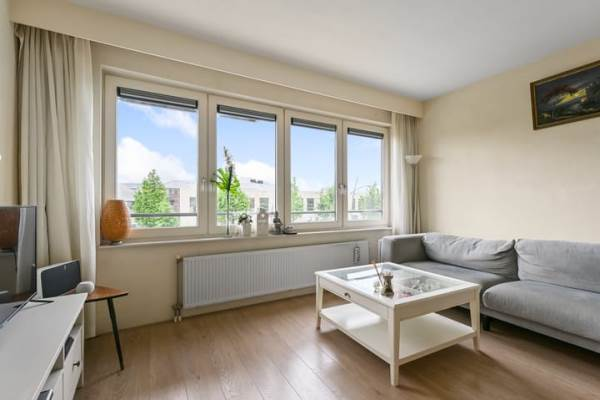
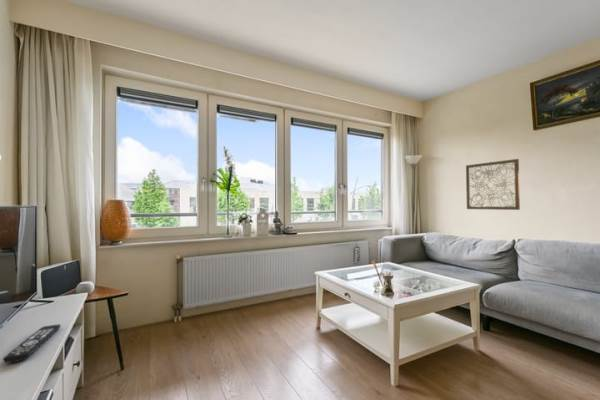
+ wall art (491, 187)
+ remote control (35, 341)
